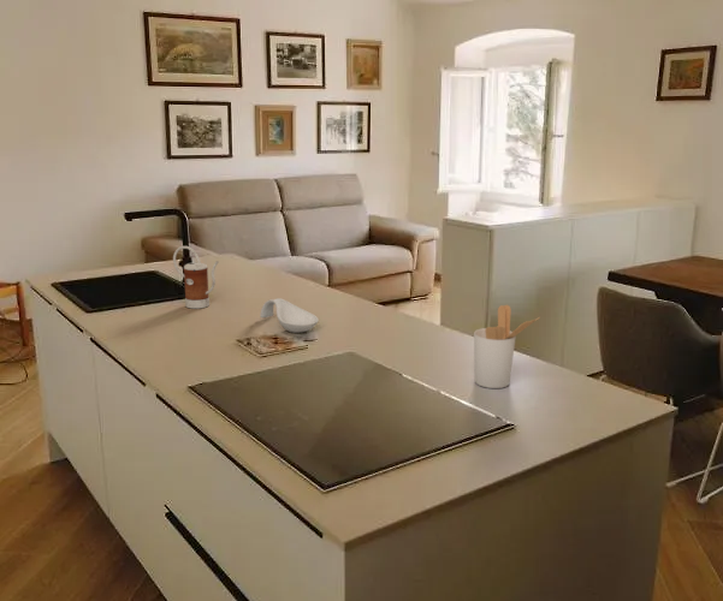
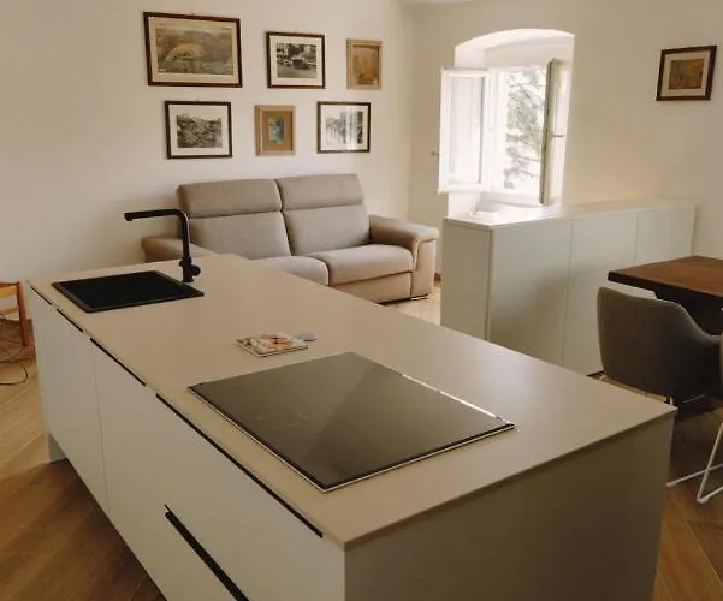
- kettle (196, 275)
- utensil holder (504, 347)
- spoon rest (286, 314)
